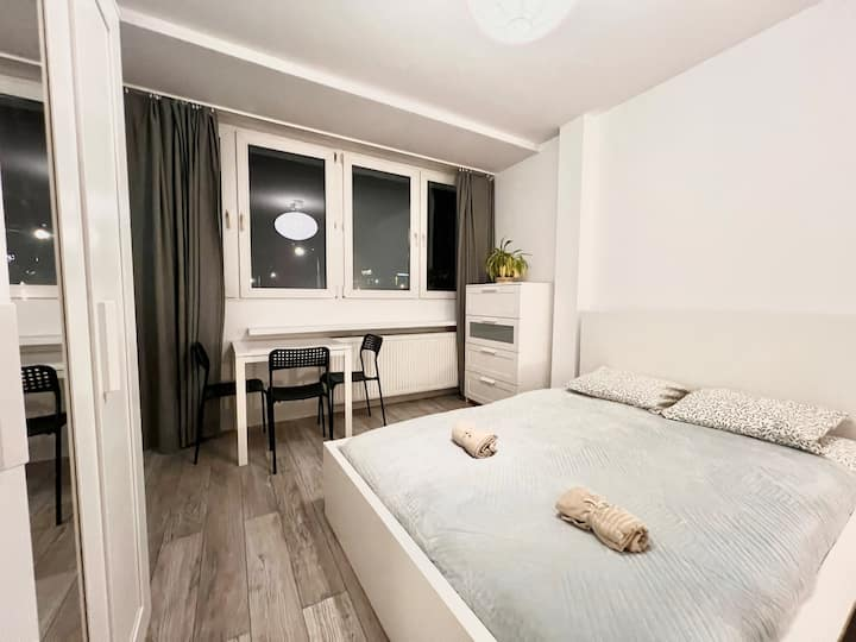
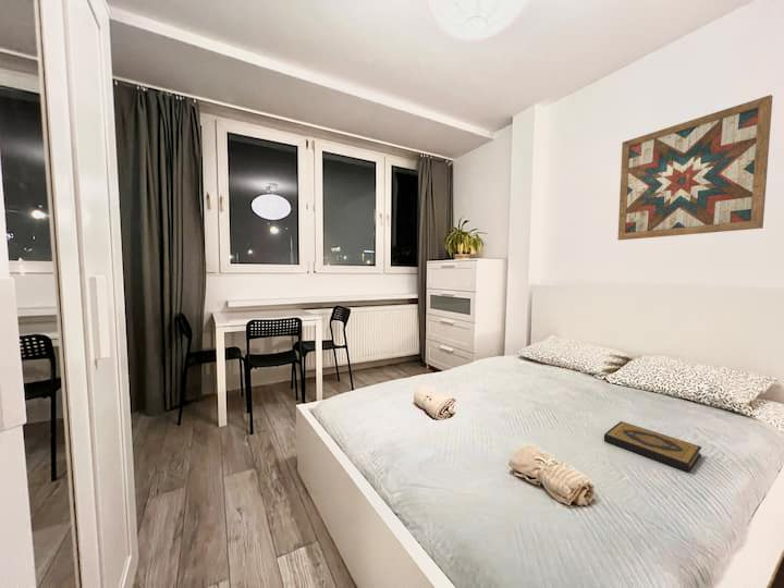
+ wall art (683, 179)
+ hardback book (650, 443)
